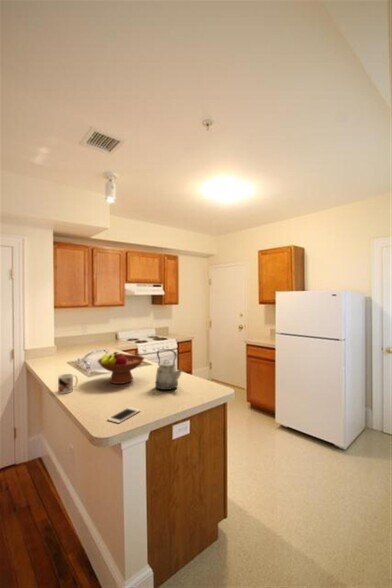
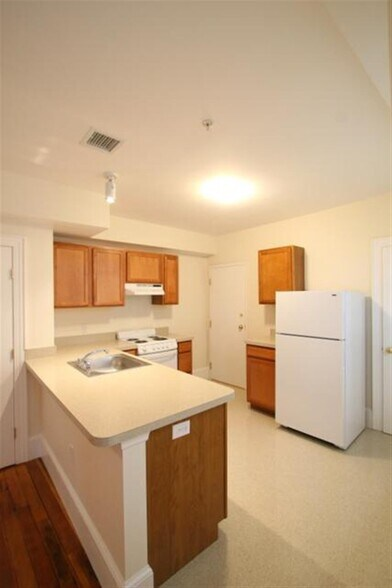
- kettle (170, 369)
- cell phone (124, 414)
- fruit bowl (121, 366)
- mug (68, 382)
